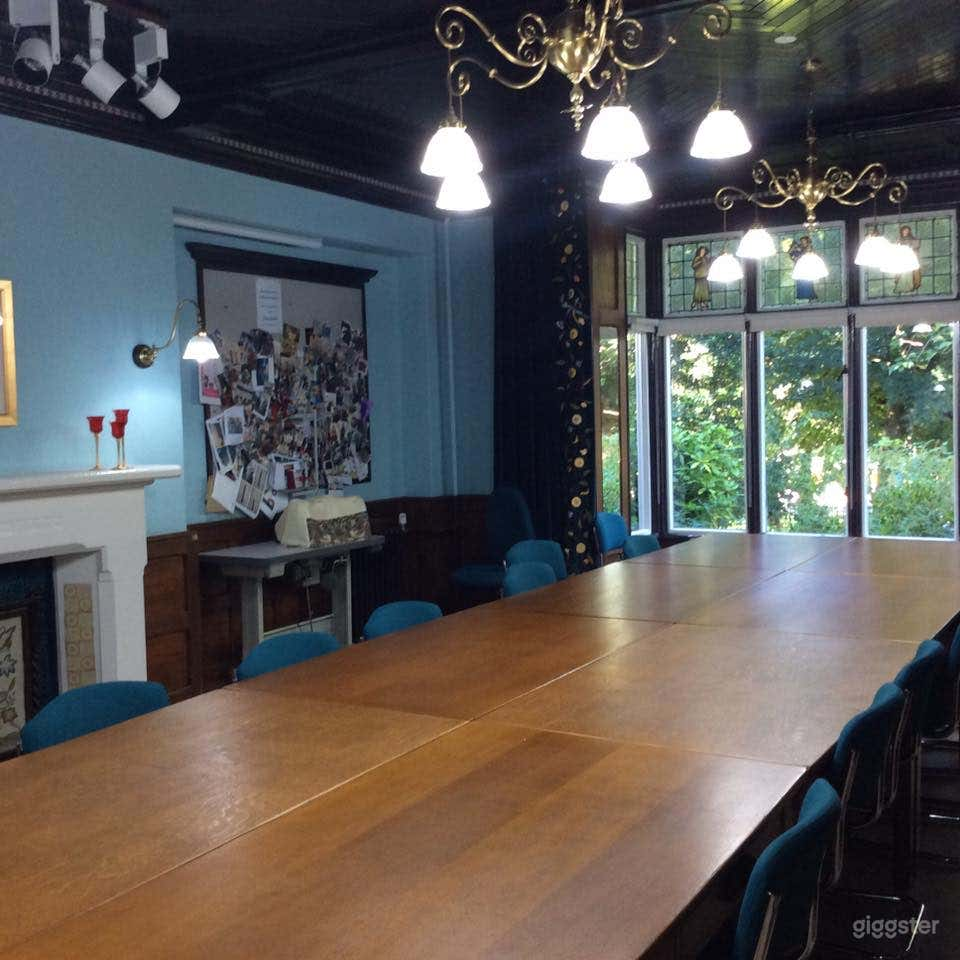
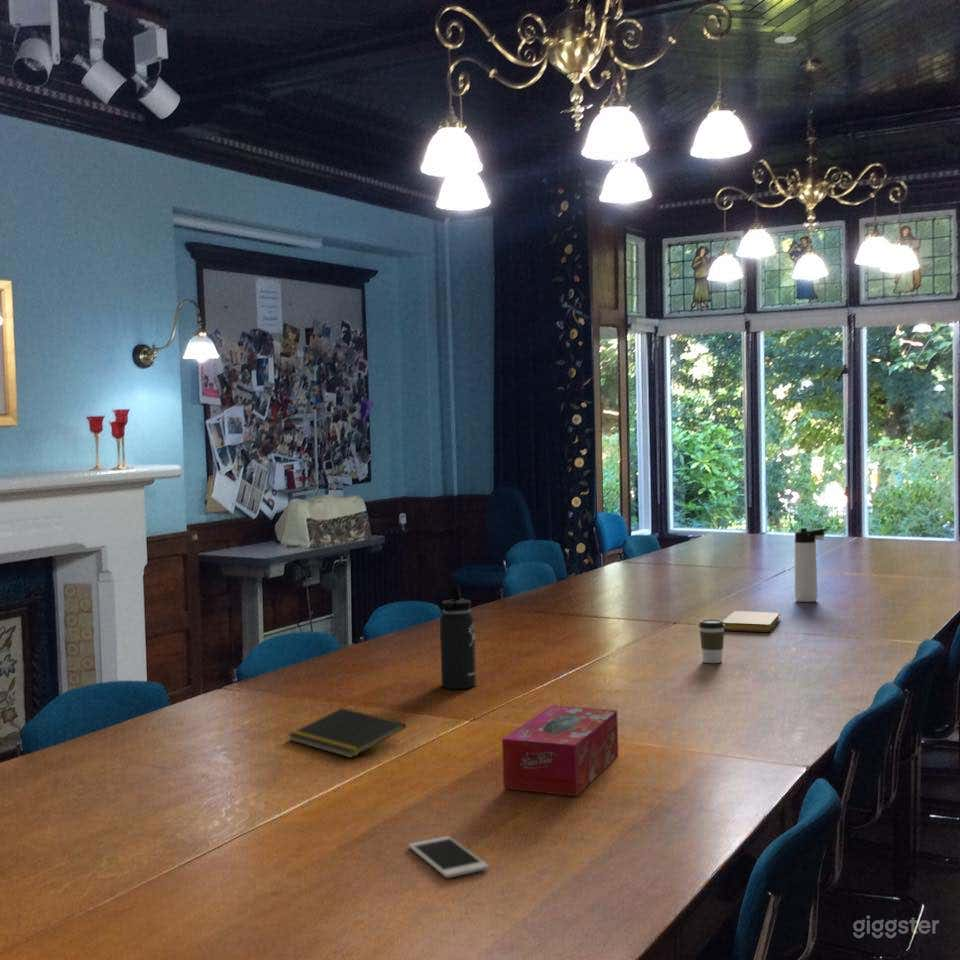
+ coffee cup (712, 641)
+ thermos bottle (810, 564)
+ notepad (346, 731)
+ thermos bottle (456, 635)
+ notebook (750, 621)
+ cell phone (447, 856)
+ tissue box (562, 747)
